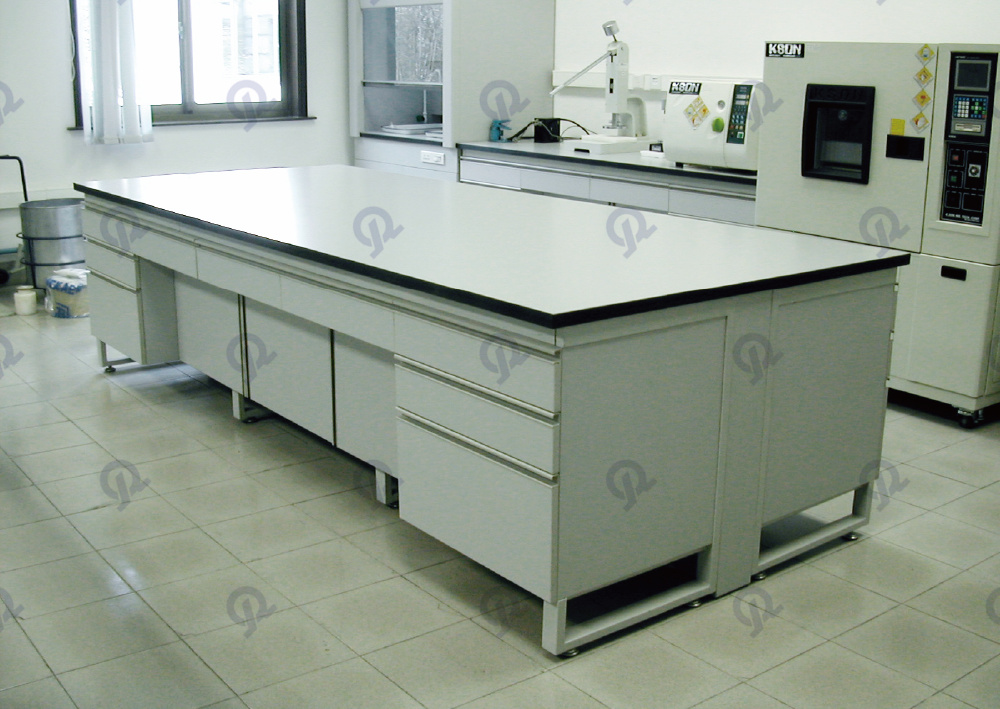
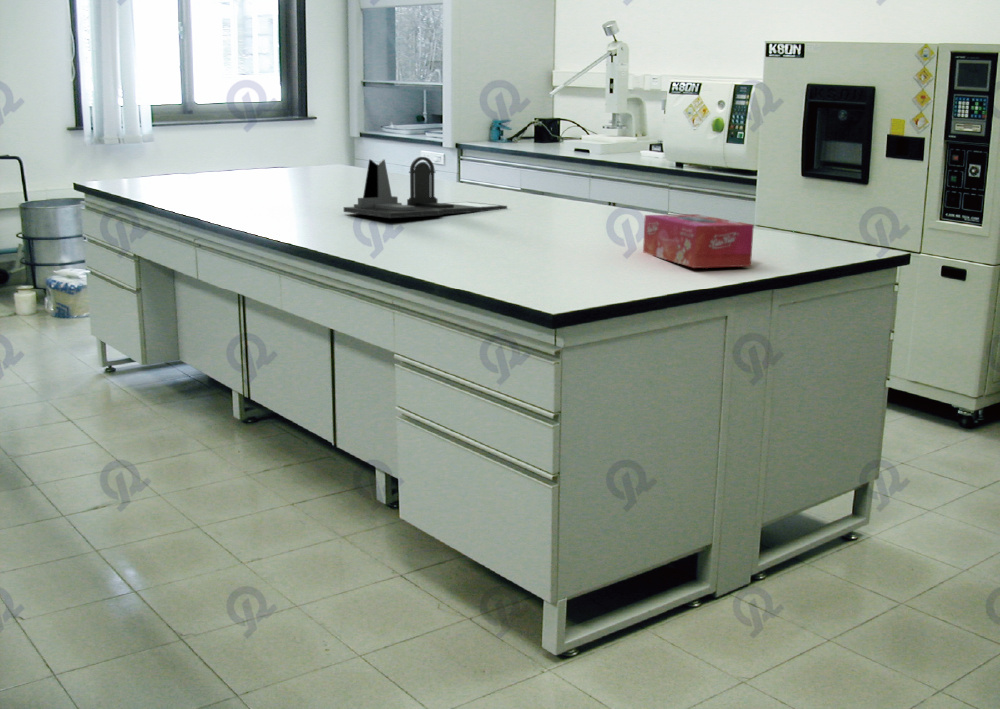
+ tissue box (695, 239)
+ desk organizer (429, 184)
